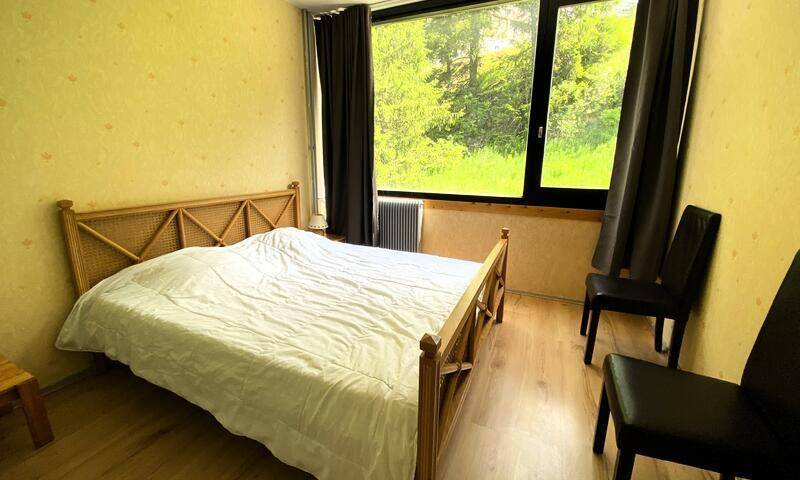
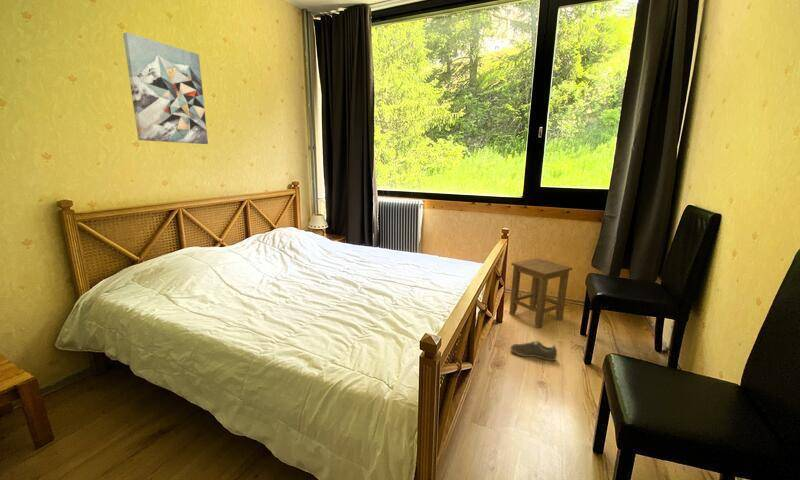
+ sneaker (533, 347)
+ stool (538, 291)
+ wall art (170, 94)
